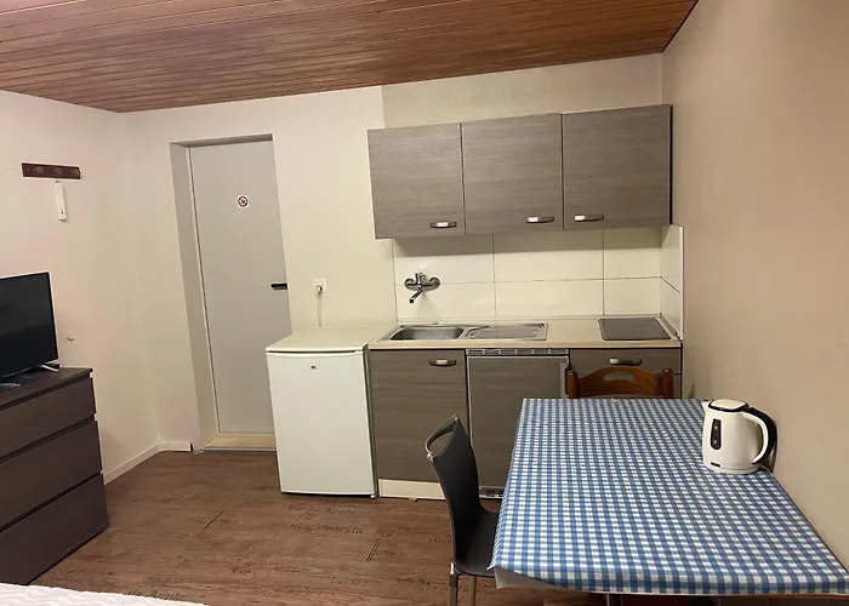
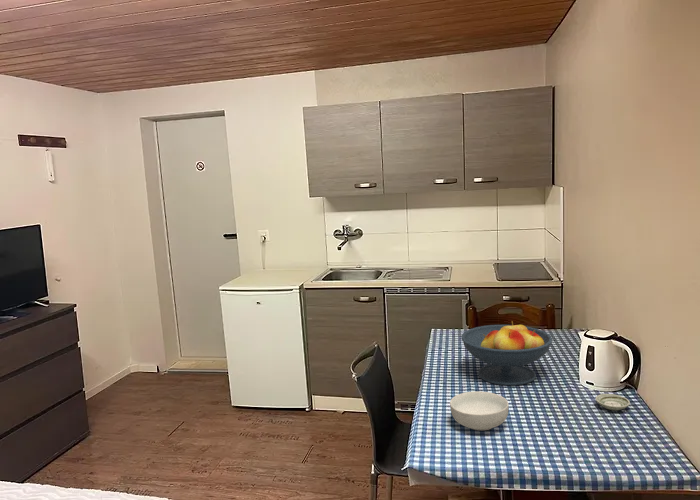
+ fruit bowl (505, 349)
+ saucer (612, 403)
+ cereal bowl (479, 413)
